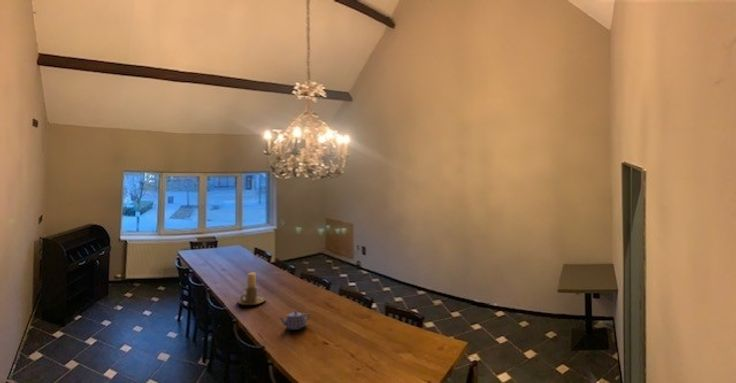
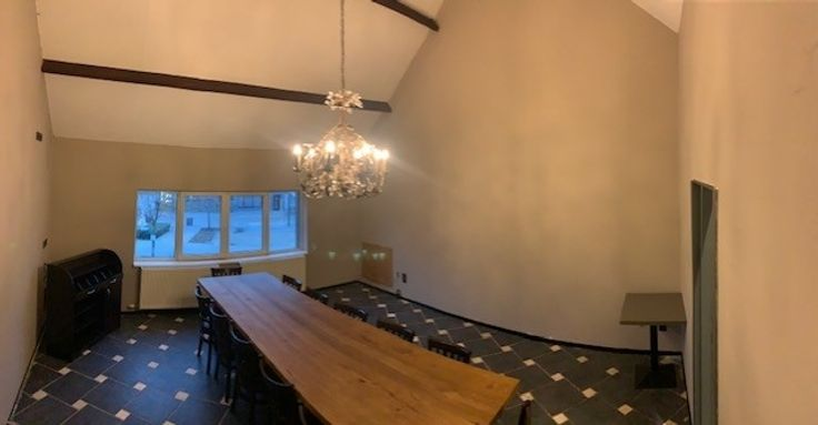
- candle holder (251, 287)
- teapot (294, 319)
